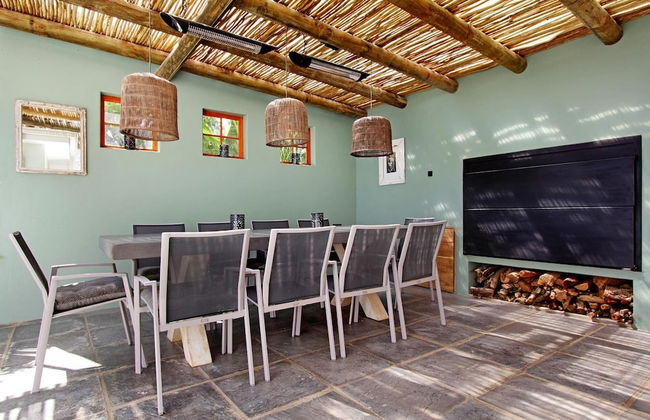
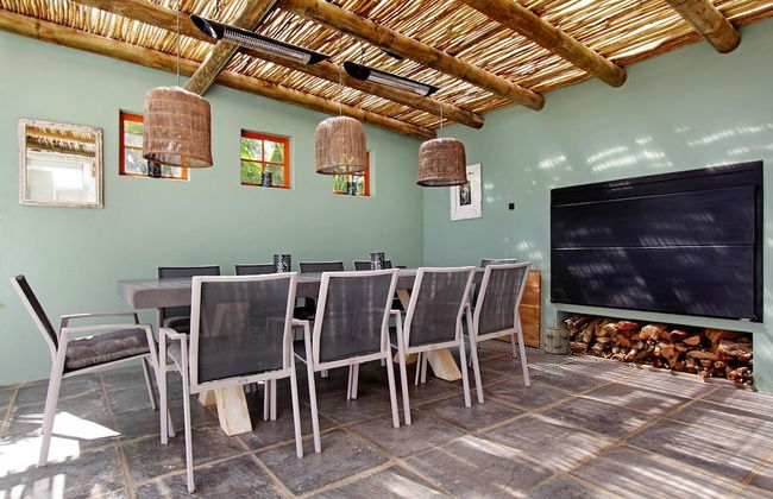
+ basket (557, 336)
